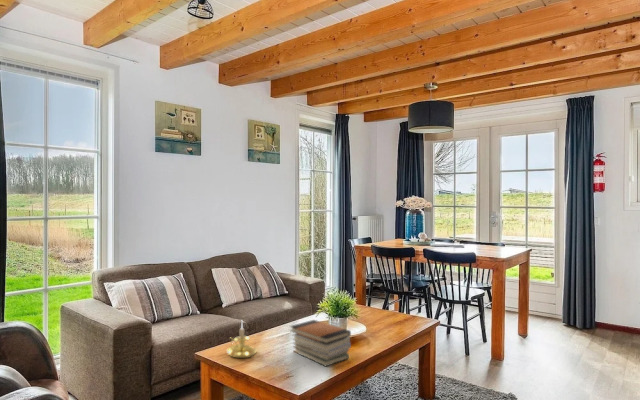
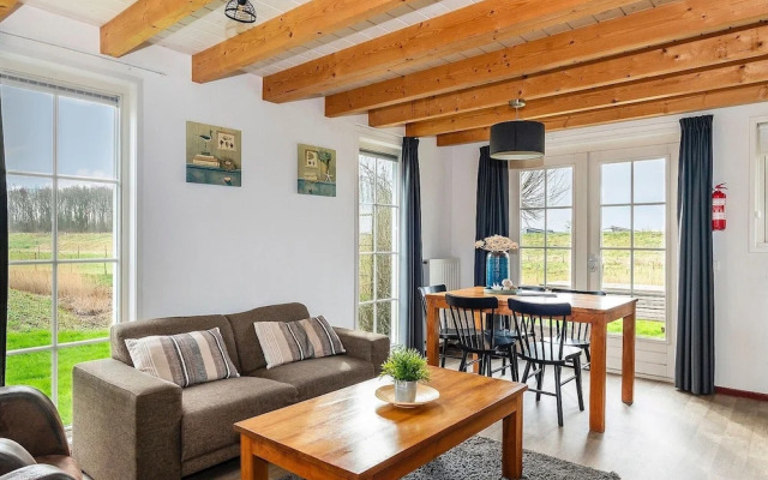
- book stack (320, 341)
- candle holder (240, 335)
